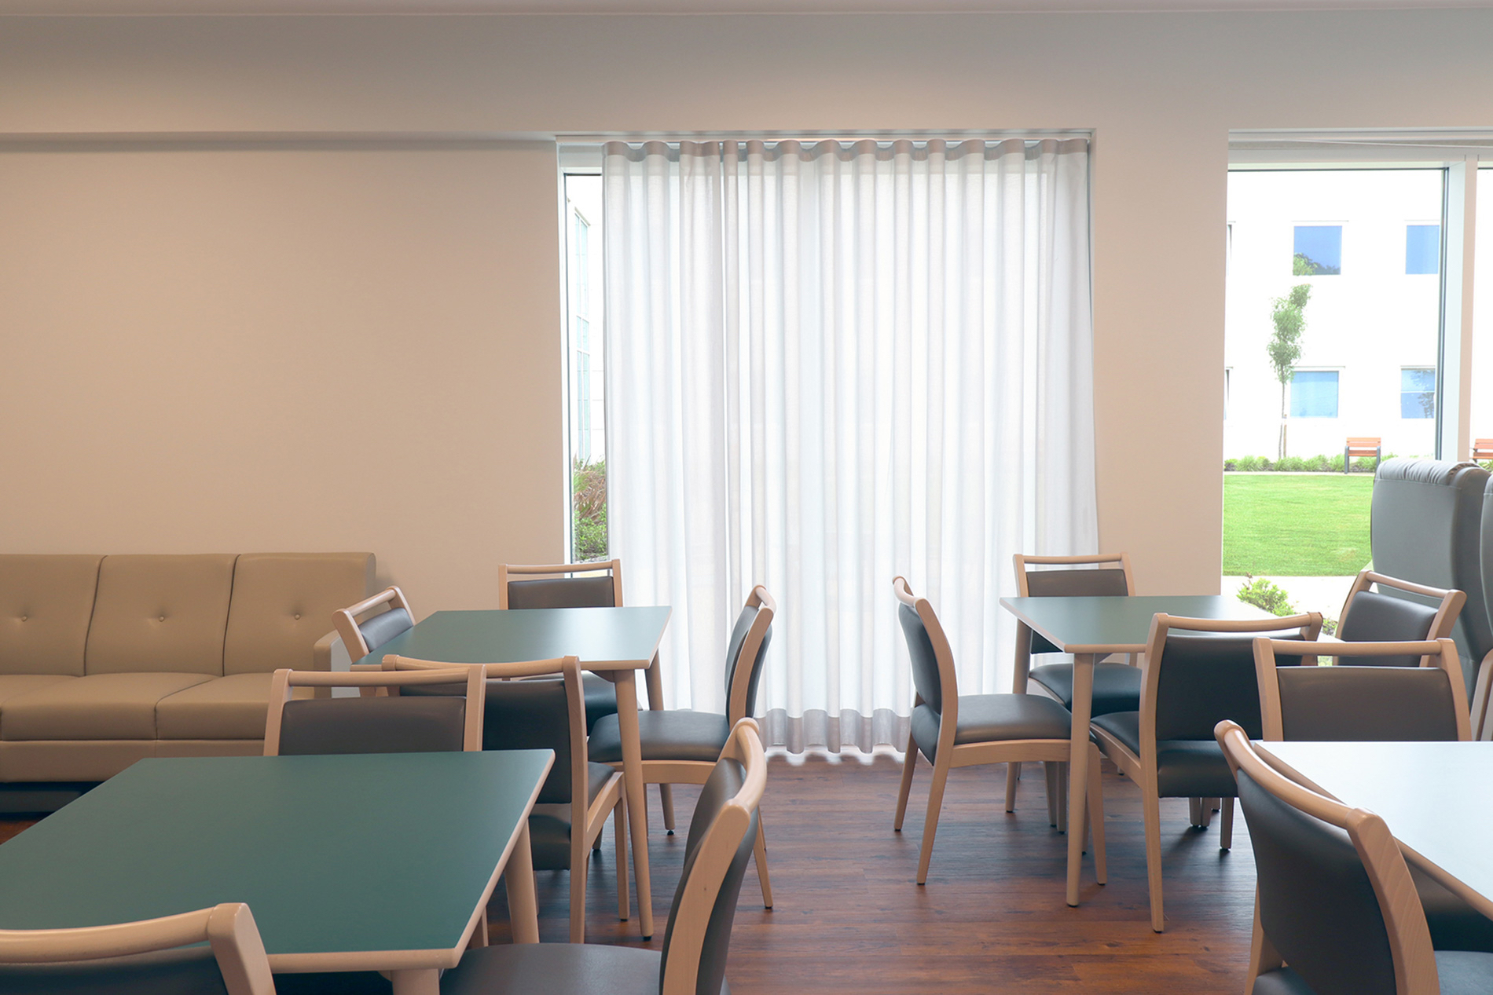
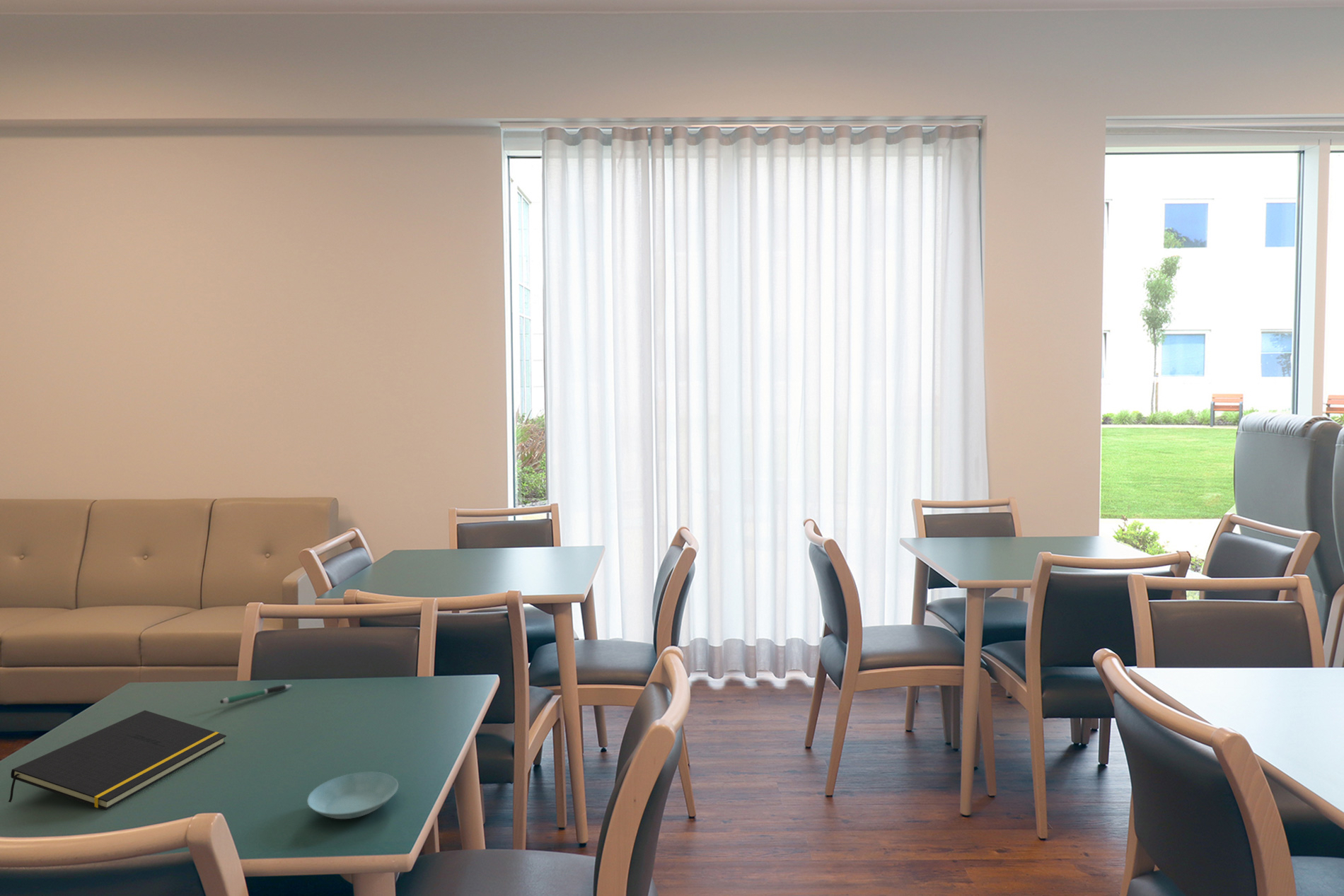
+ pen (257, 693)
+ notepad (127, 755)
+ saucer (354, 798)
